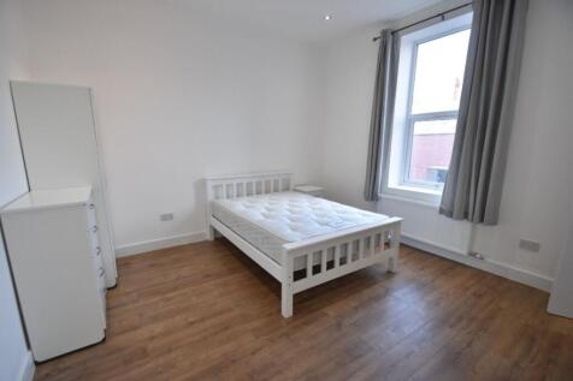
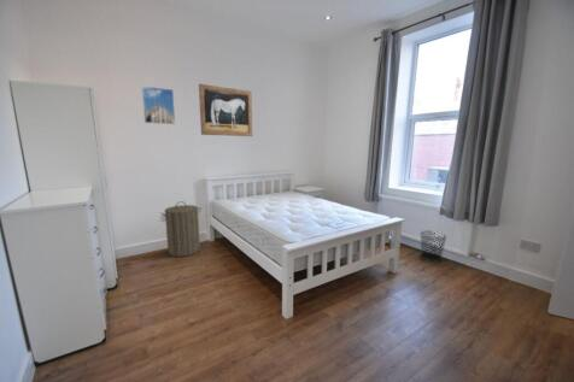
+ wall art (227, 112)
+ laundry hamper (182, 225)
+ waste bin (432, 246)
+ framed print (158, 105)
